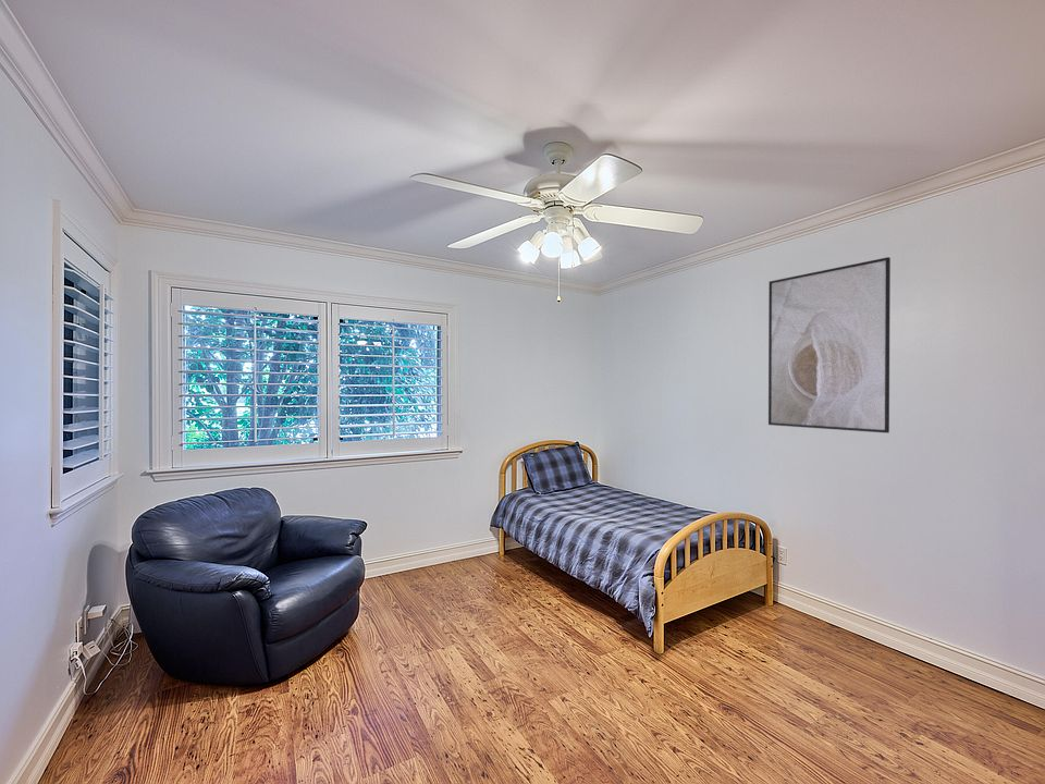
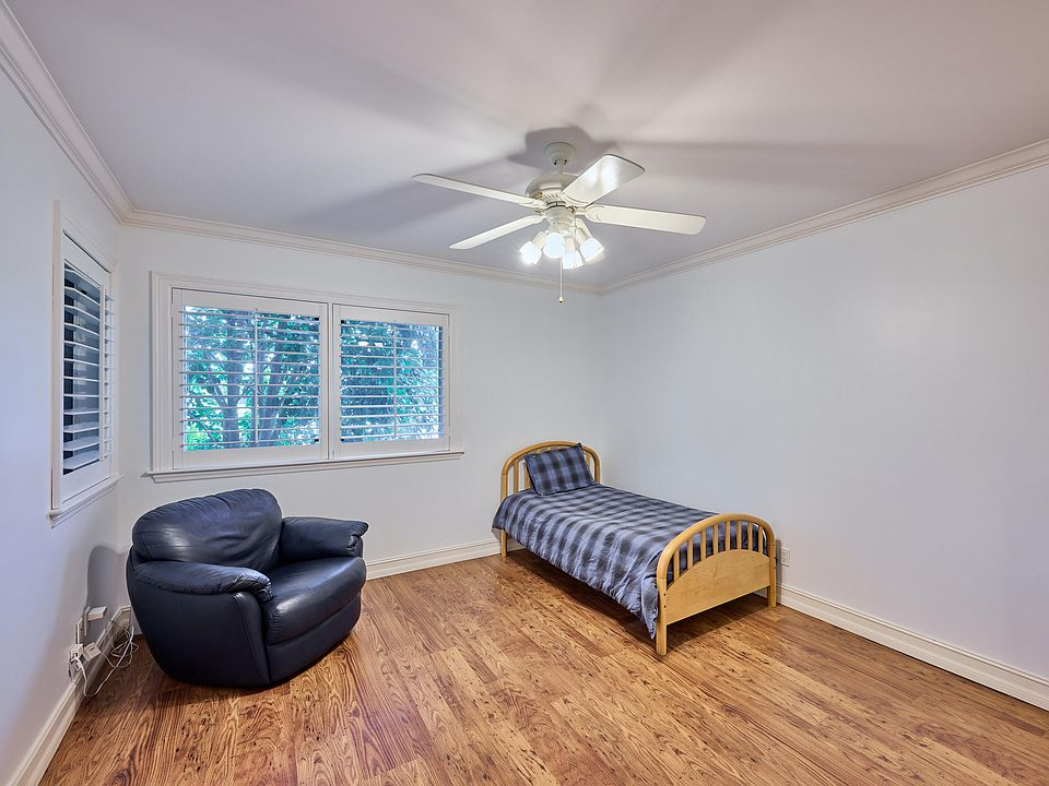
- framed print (823, 350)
